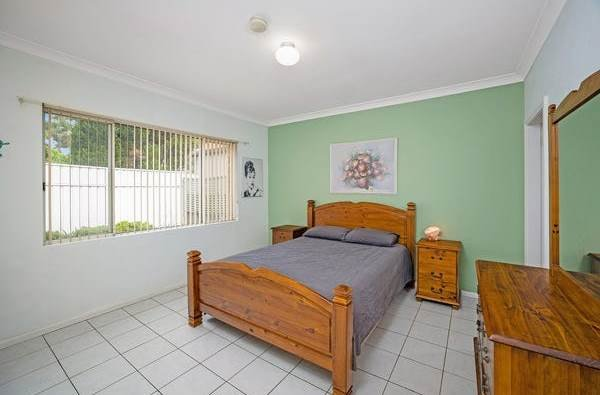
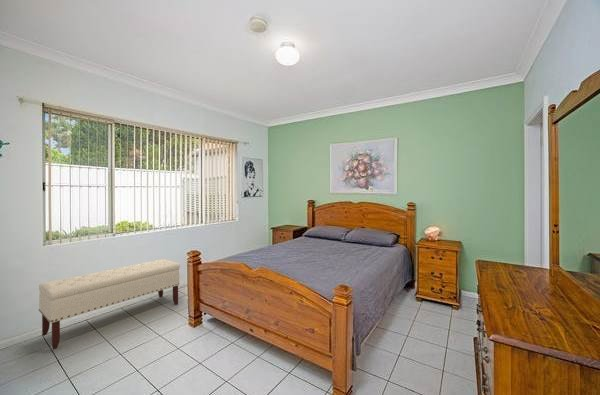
+ bench (118, 294)
